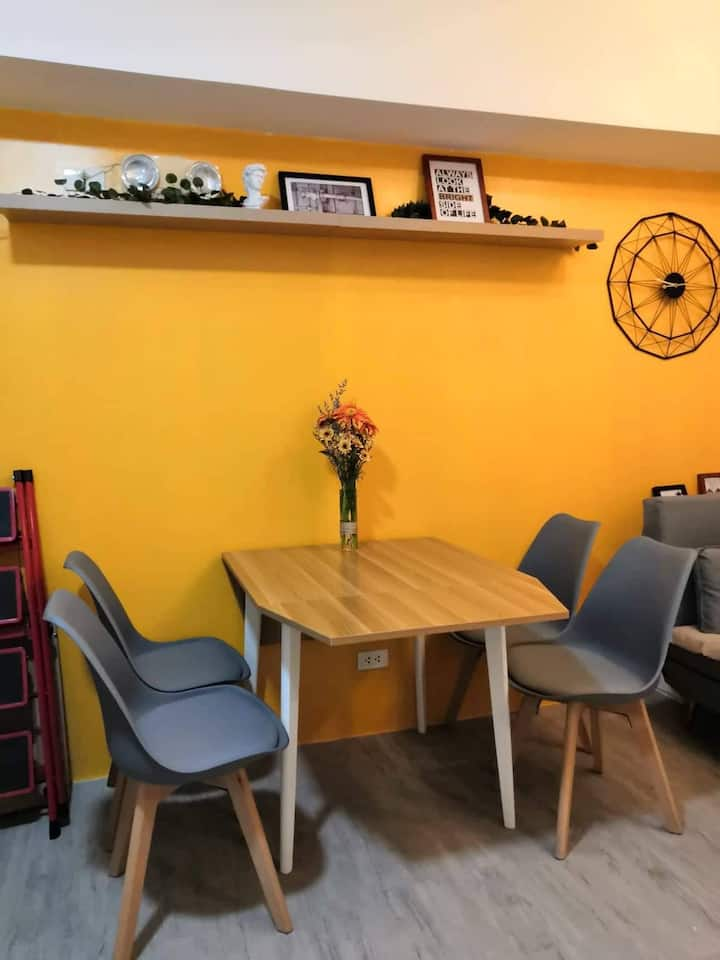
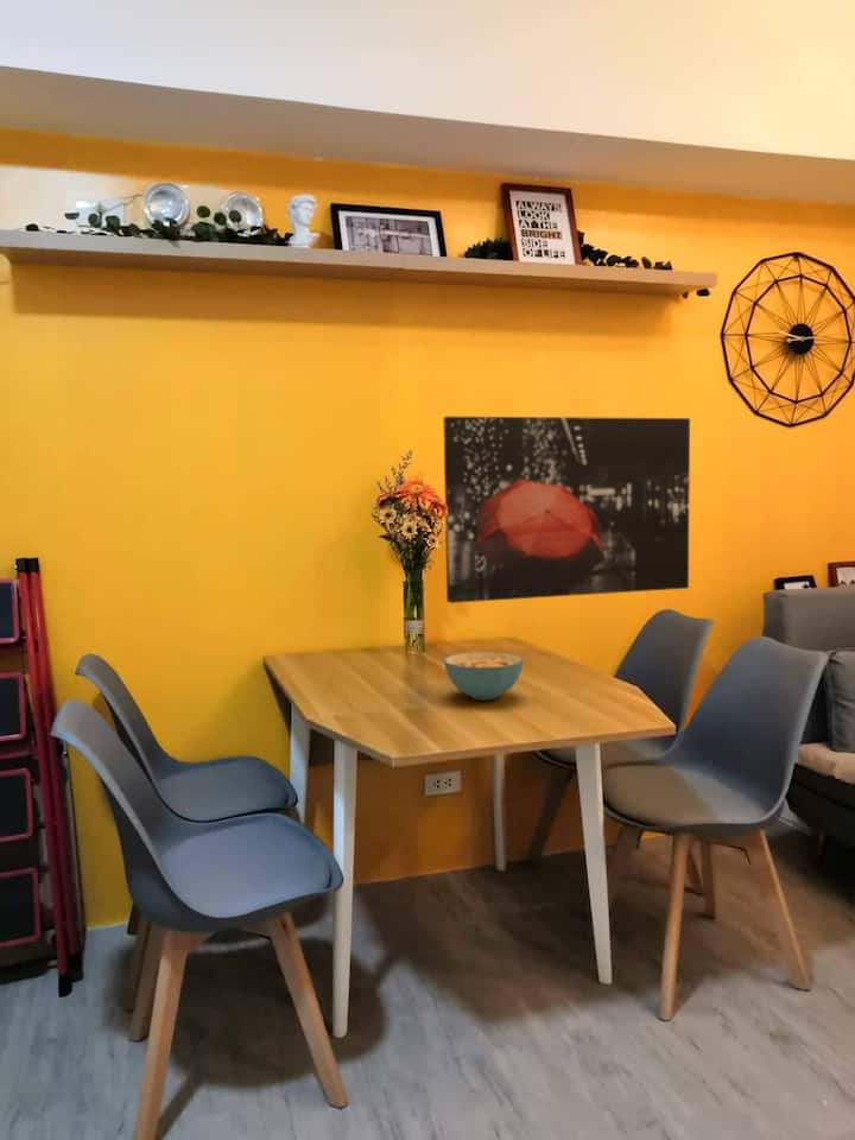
+ cereal bowl (483, 678)
+ wall art (571, 507)
